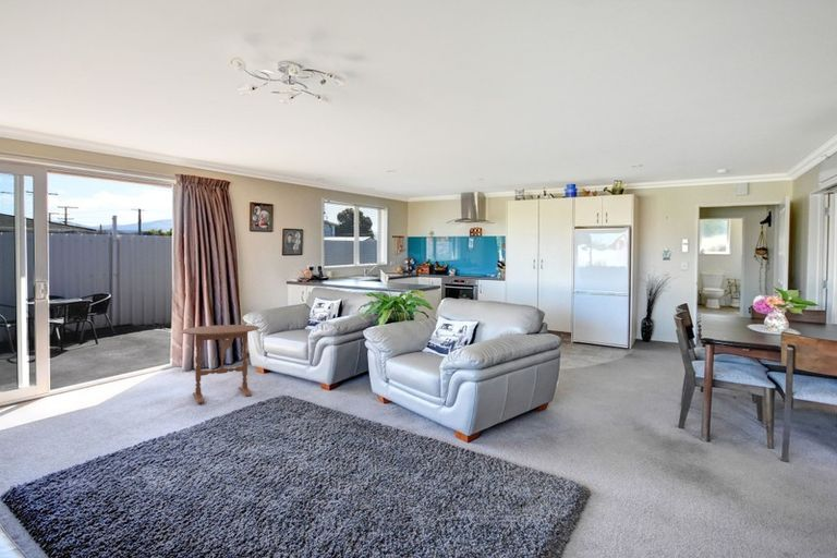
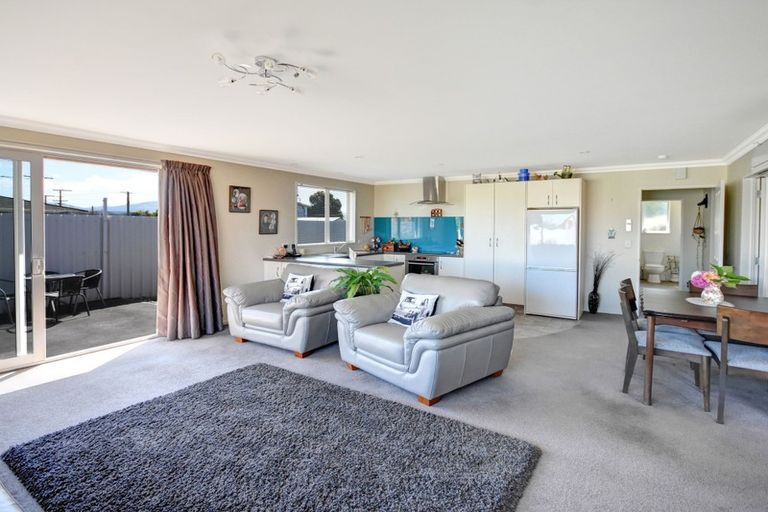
- table (221, 362)
